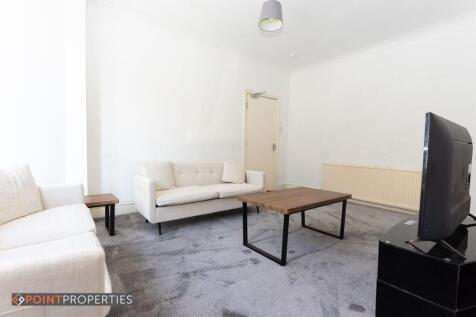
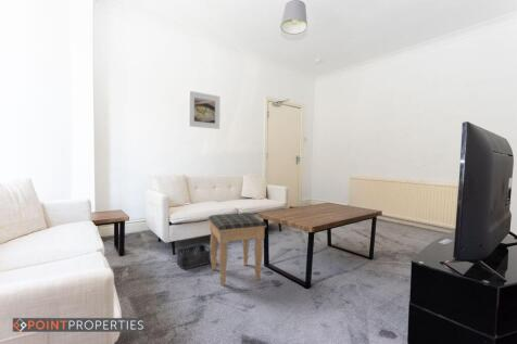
+ footstool (235, 240)
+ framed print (204, 111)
+ storage bin (193, 256)
